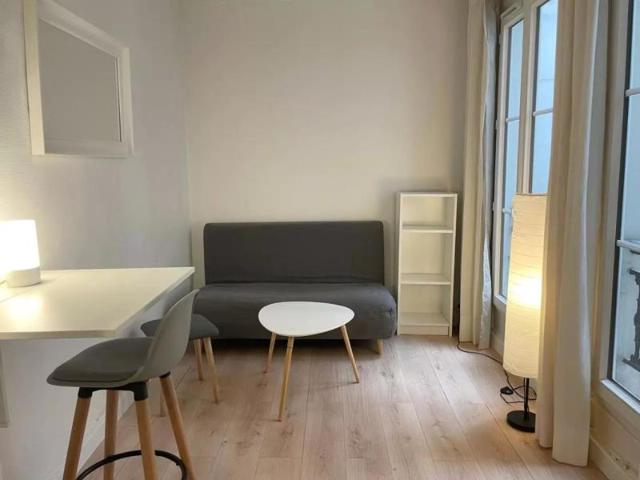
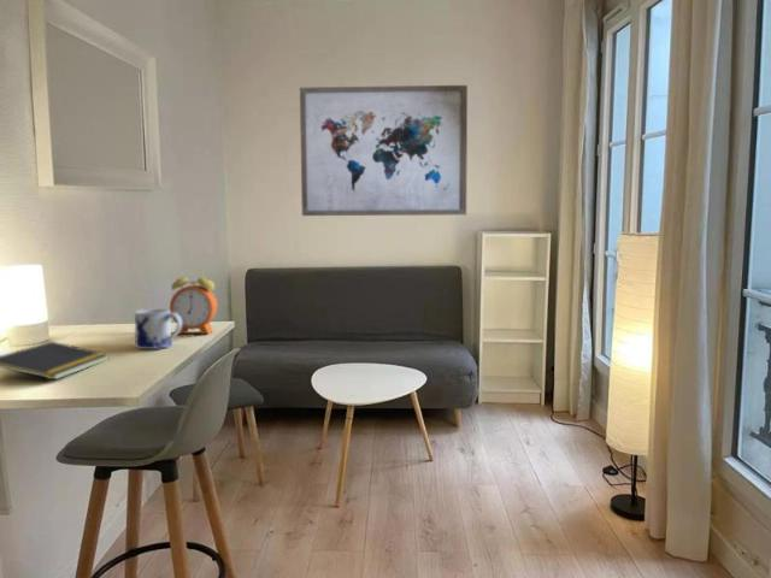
+ notepad (53, 359)
+ alarm clock (193, 300)
+ wall art (383, 151)
+ mug (157, 329)
